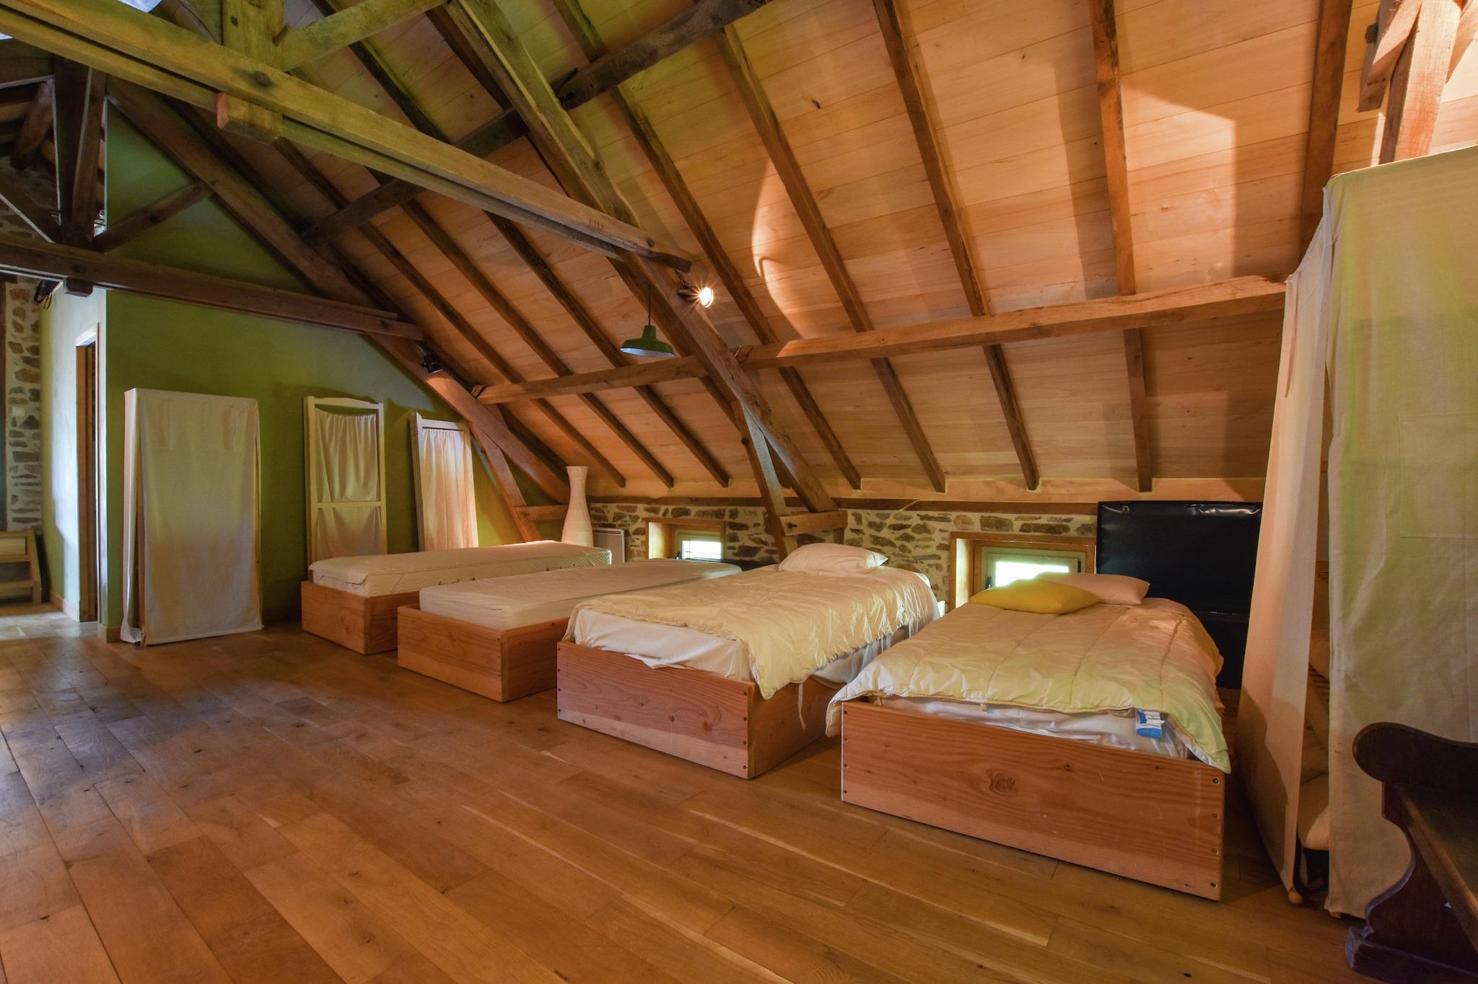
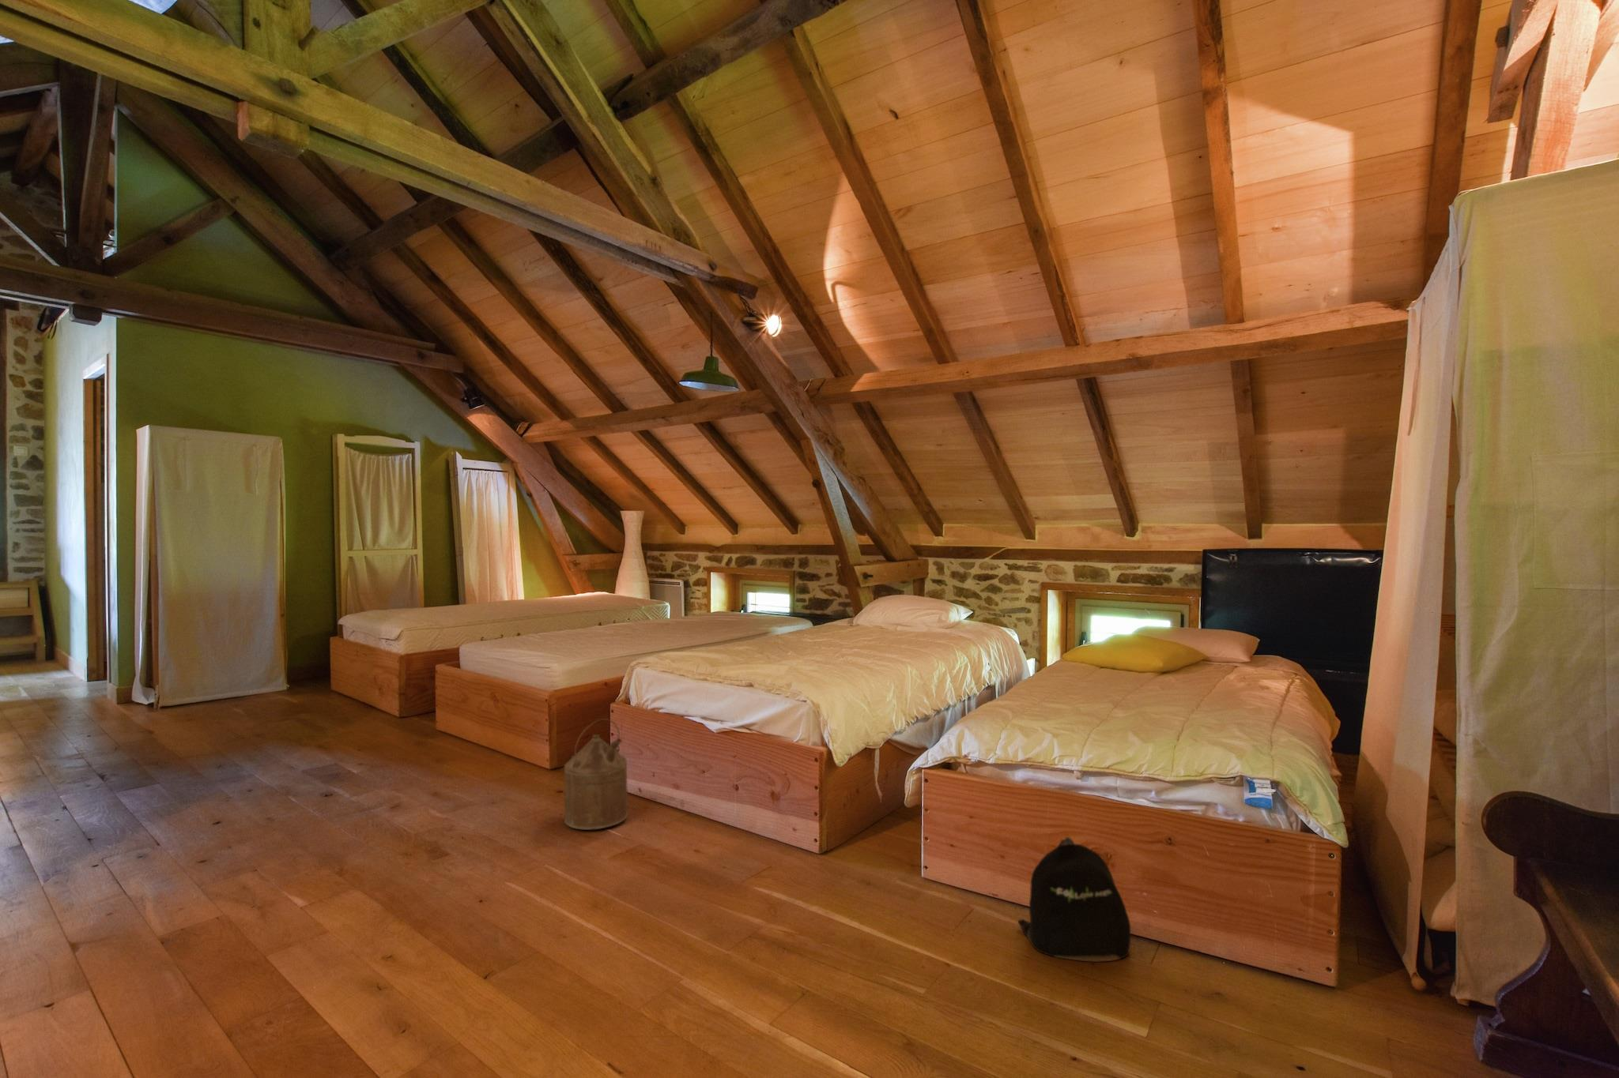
+ backpack (1073, 888)
+ watering can (593, 768)
